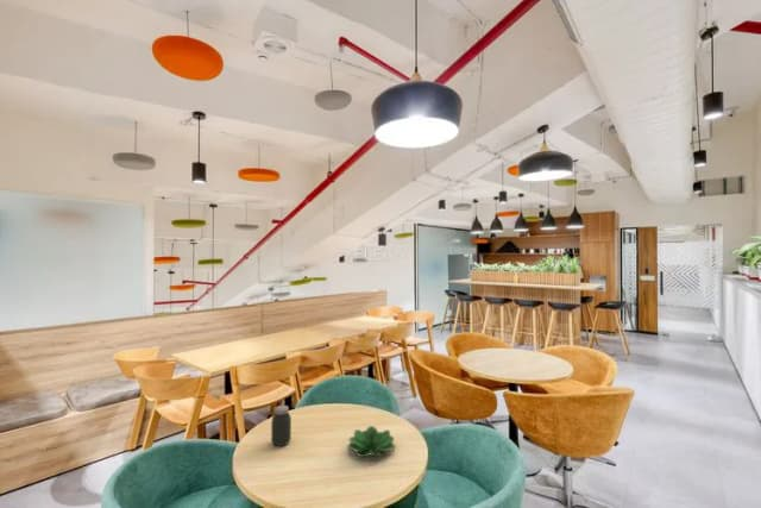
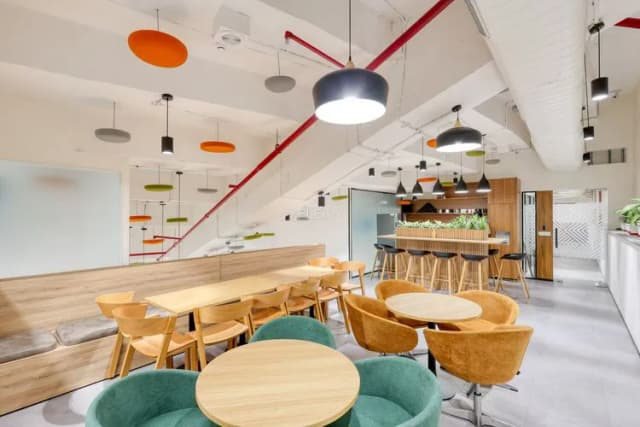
- succulent plant (371, 440)
- jar (281, 425)
